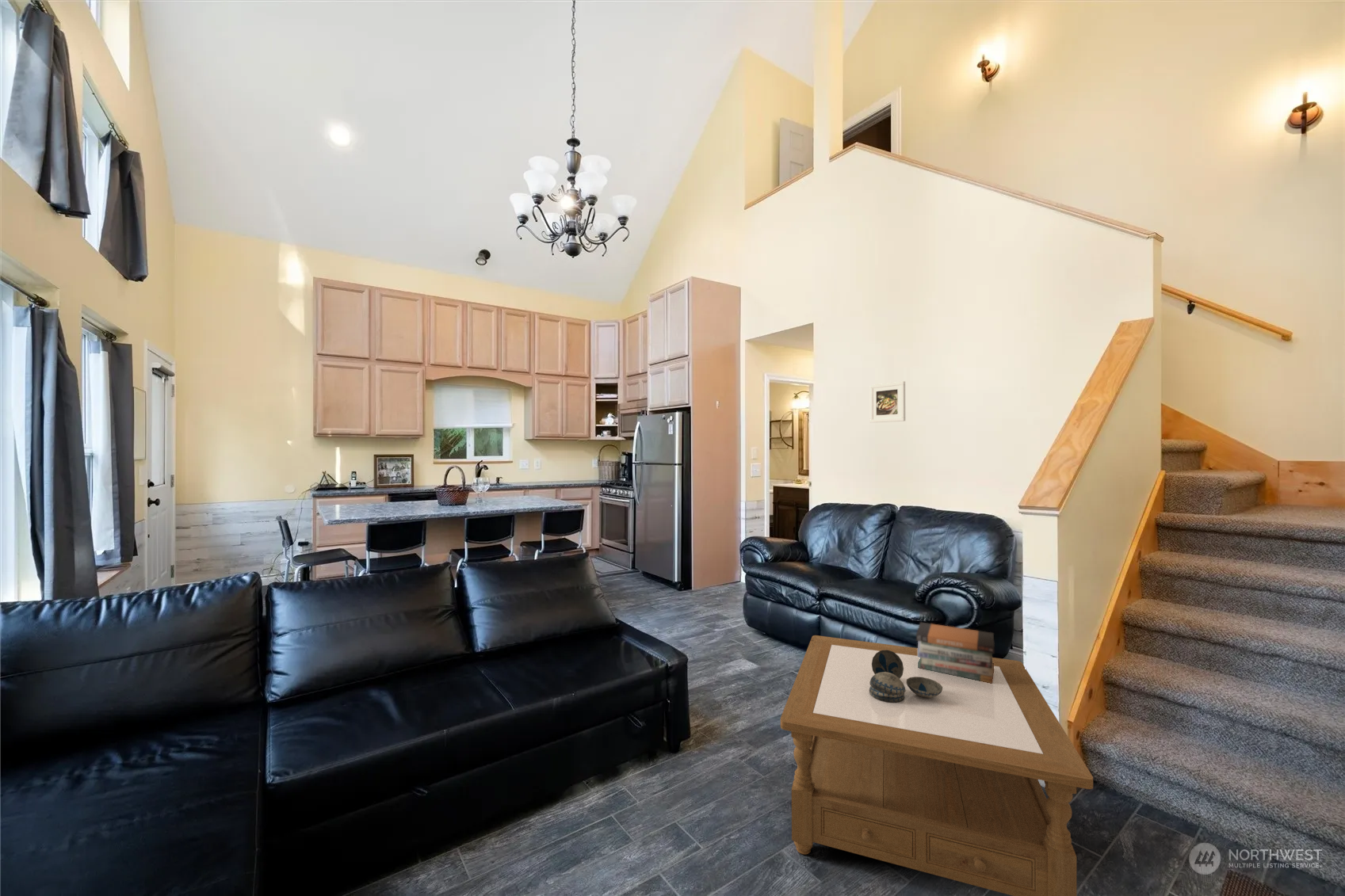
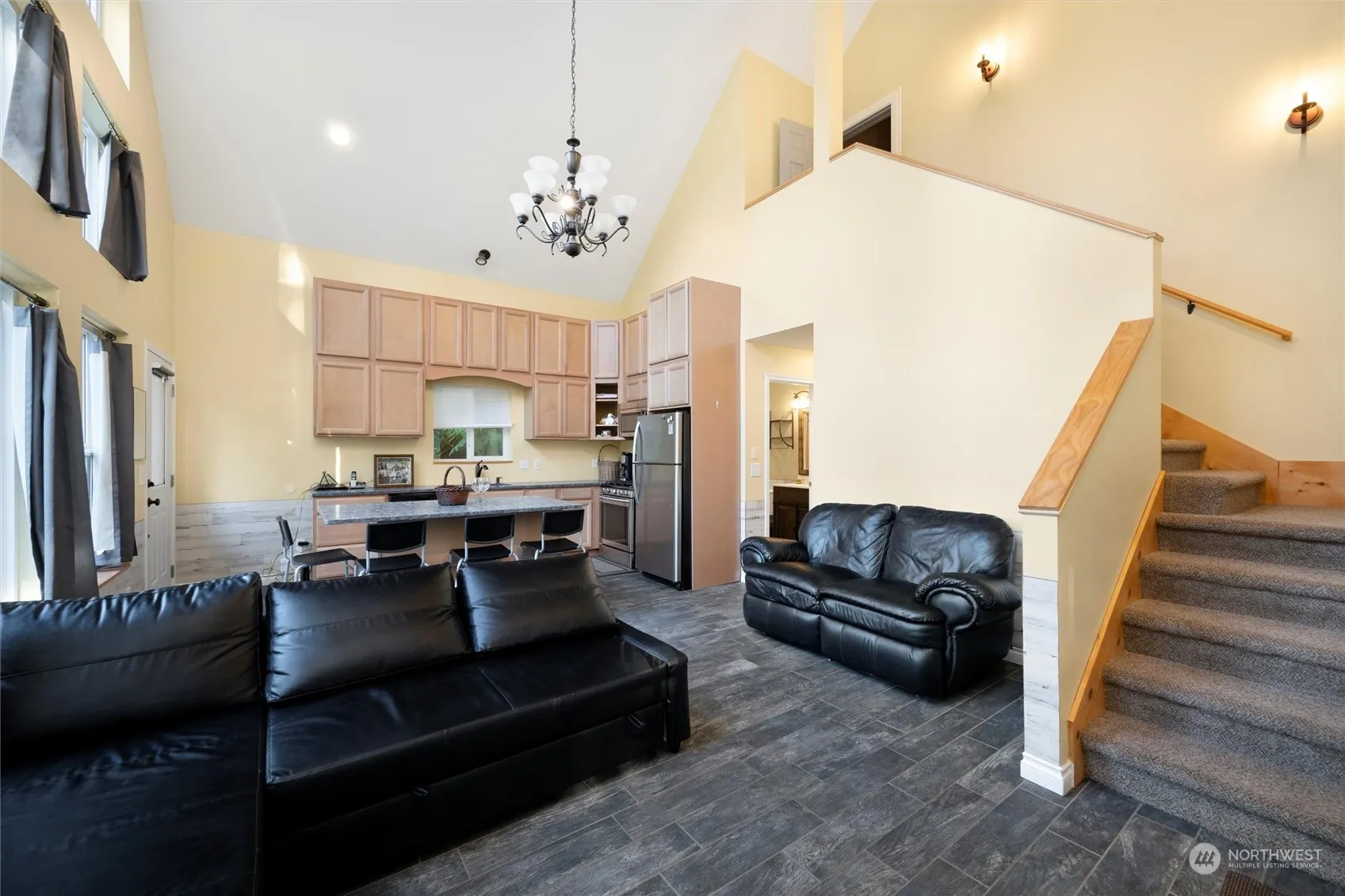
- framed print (887, 402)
- decorative bowl (898, 676)
- coffee table (915, 748)
- book stack (954, 650)
